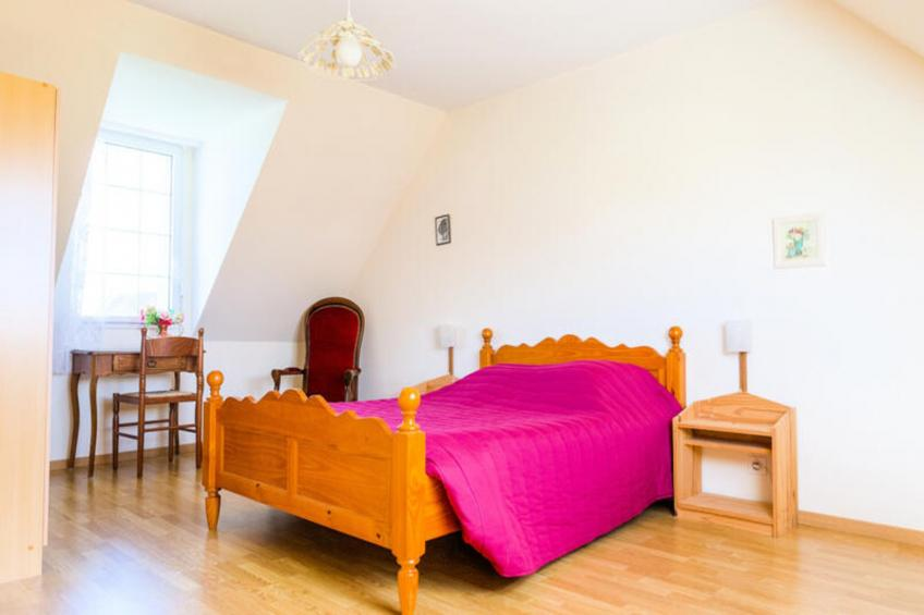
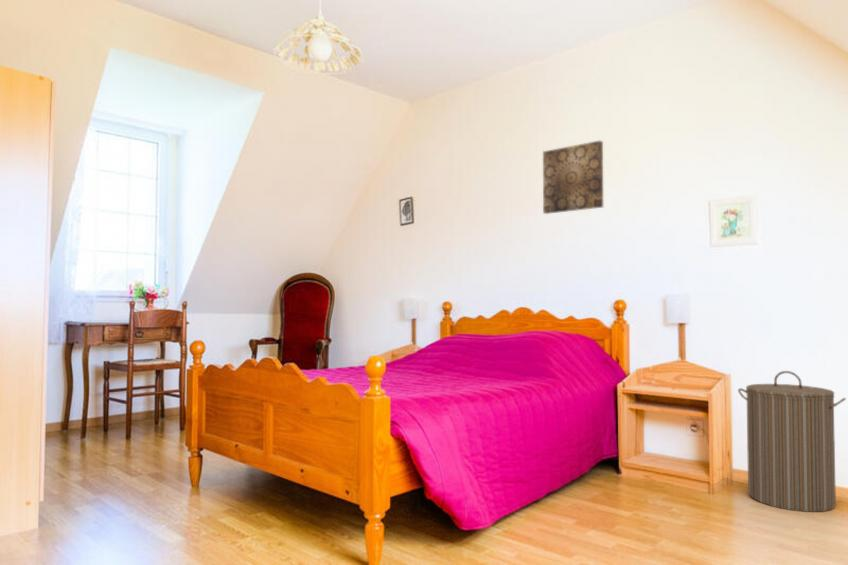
+ wall art (572, 178)
+ laundry hamper (789, 435)
